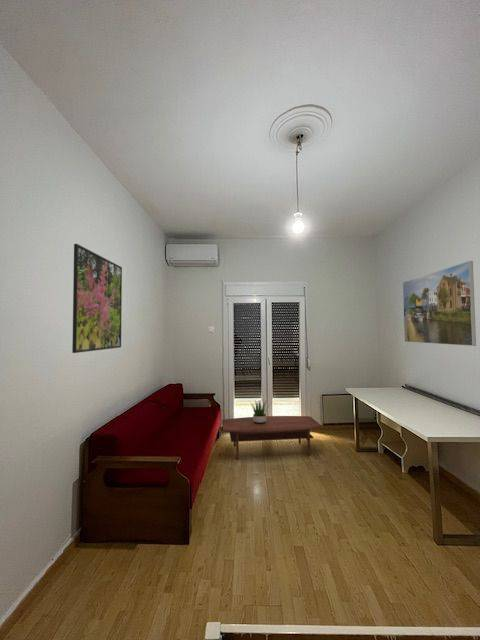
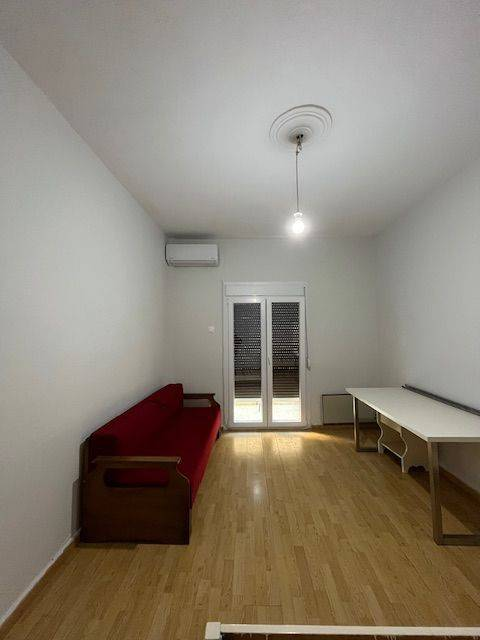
- potted plant (259, 410)
- coffee table (270, 436)
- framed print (101, 303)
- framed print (432, 308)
